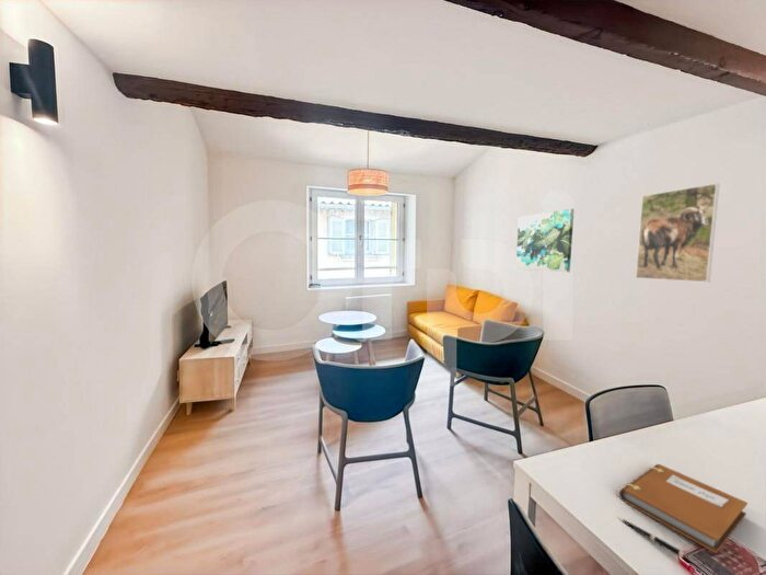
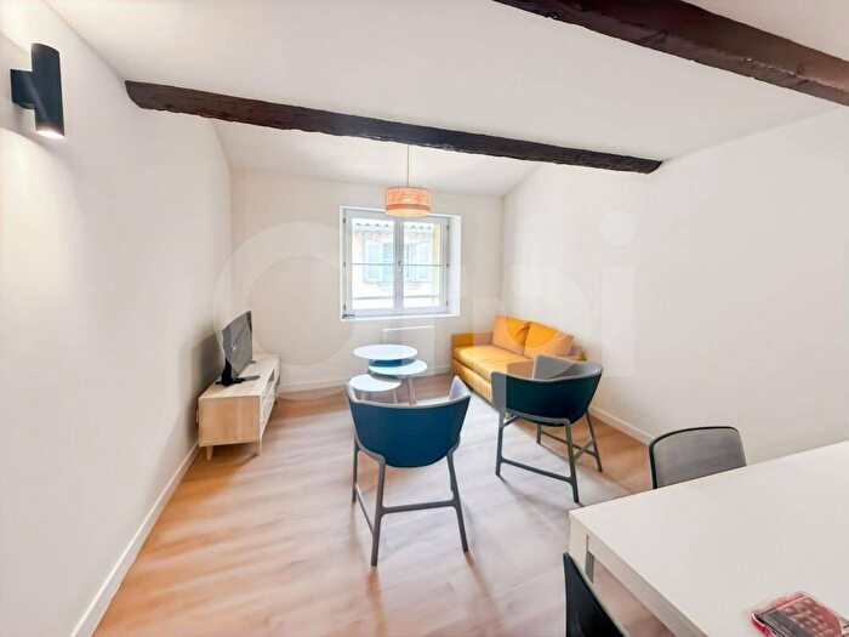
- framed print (673, 235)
- pen (646, 533)
- notebook (682, 499)
- wall art (542, 242)
